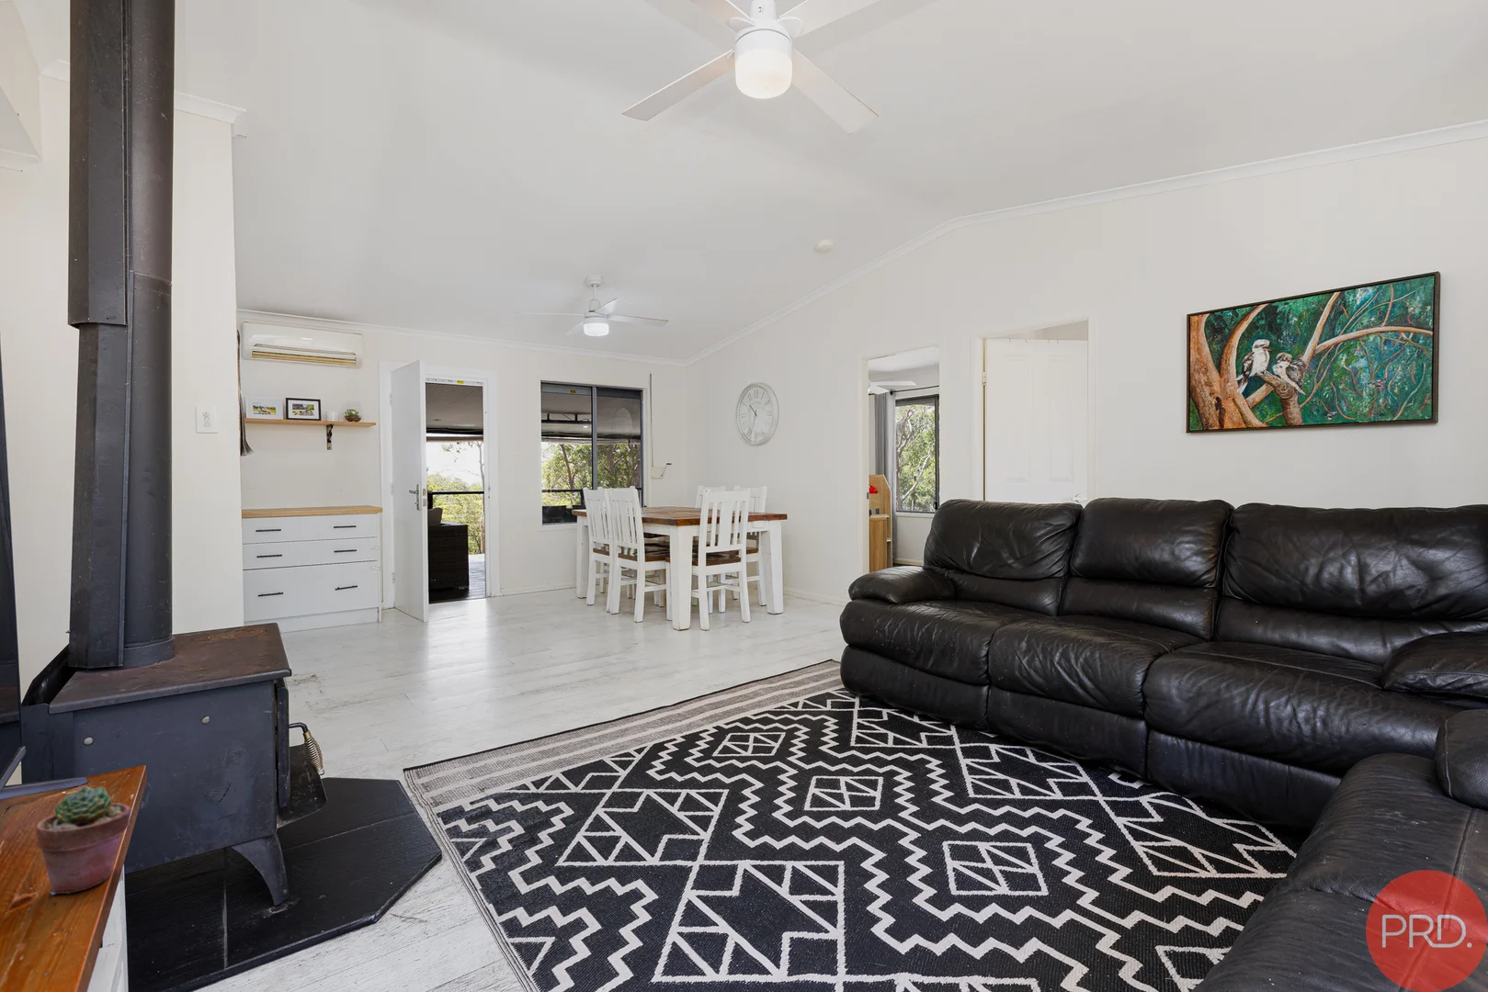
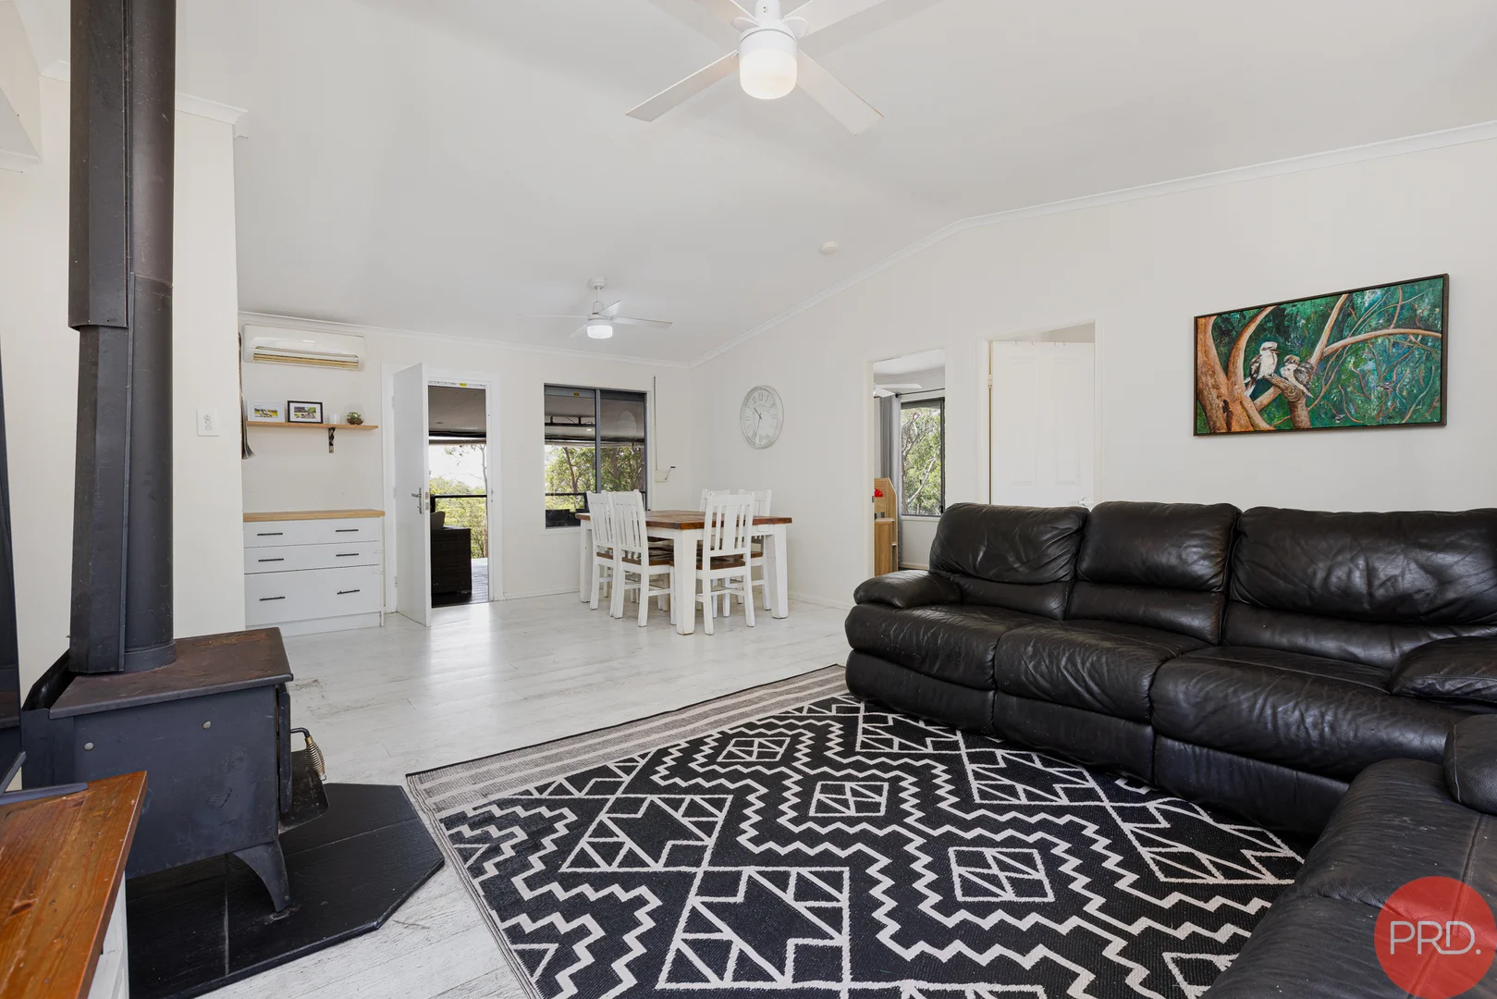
- potted succulent (83, 834)
